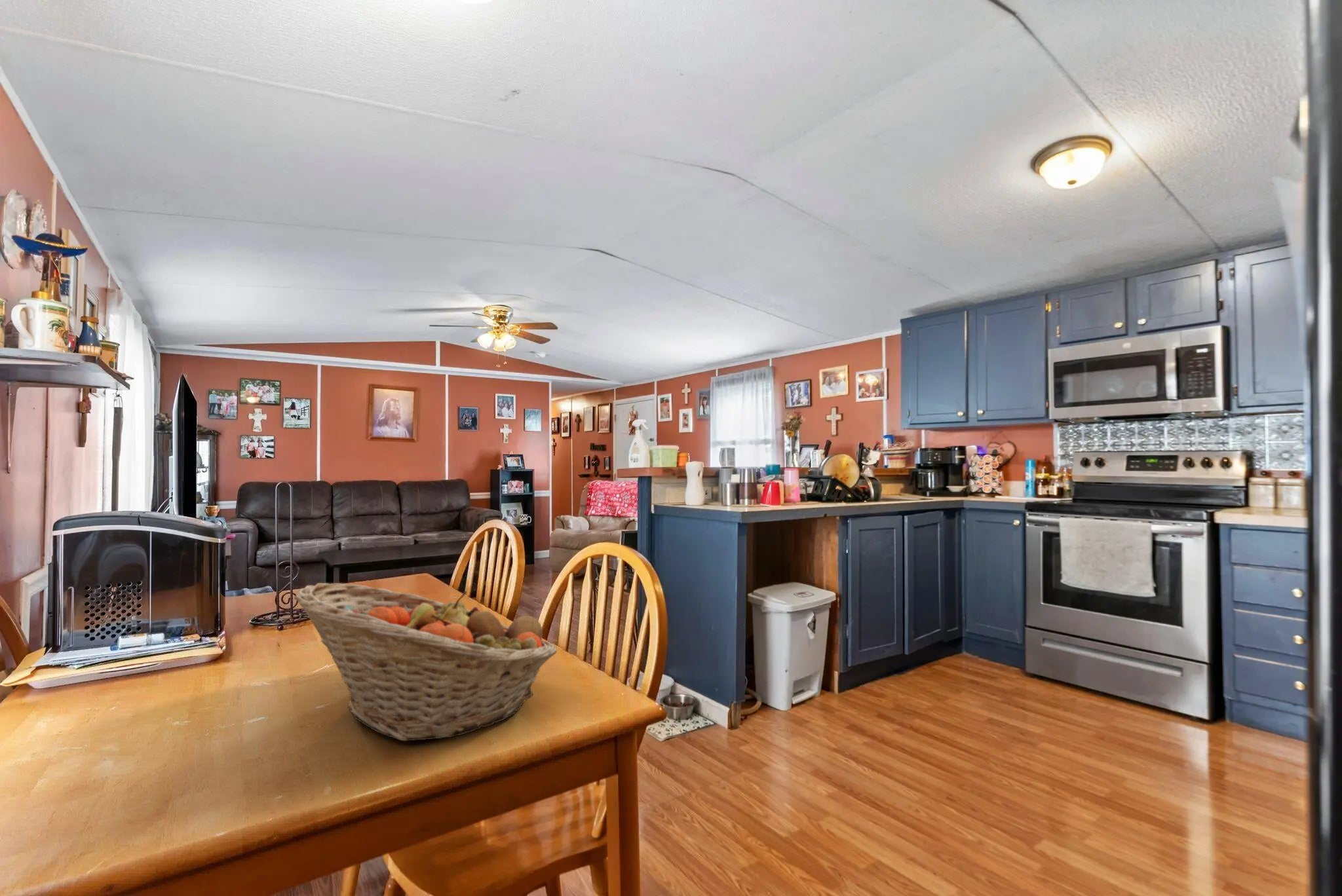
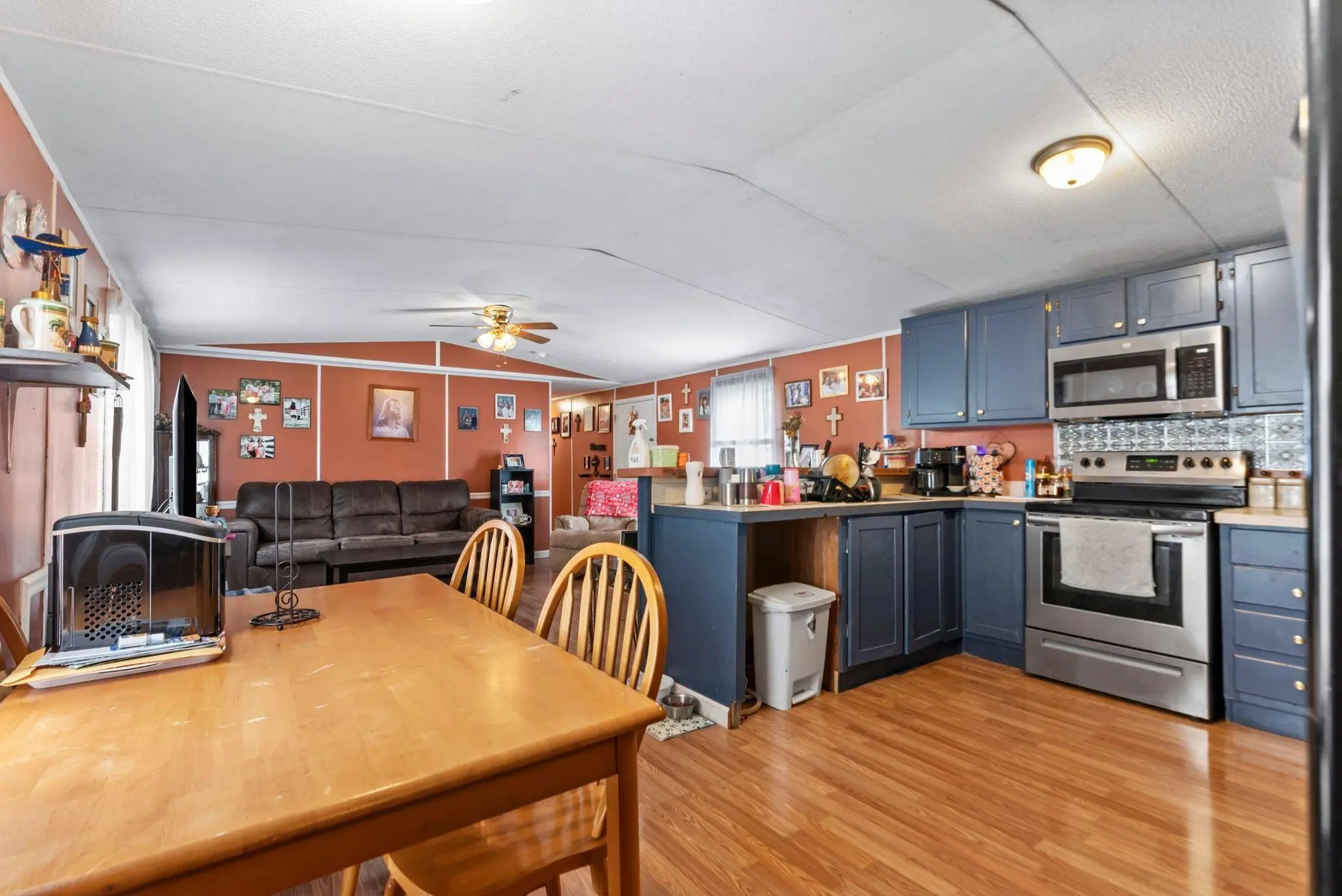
- fruit basket (429, 641)
